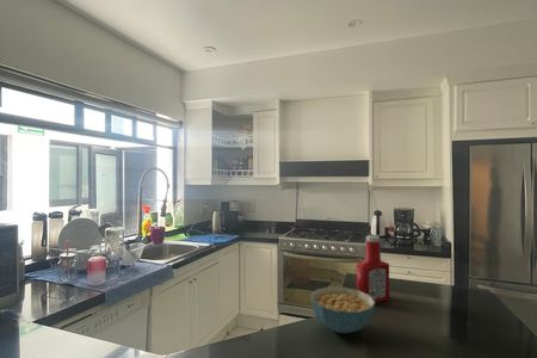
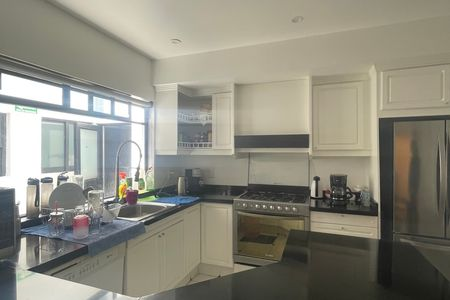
- cereal bowl (341, 313)
- soap bottle (372, 267)
